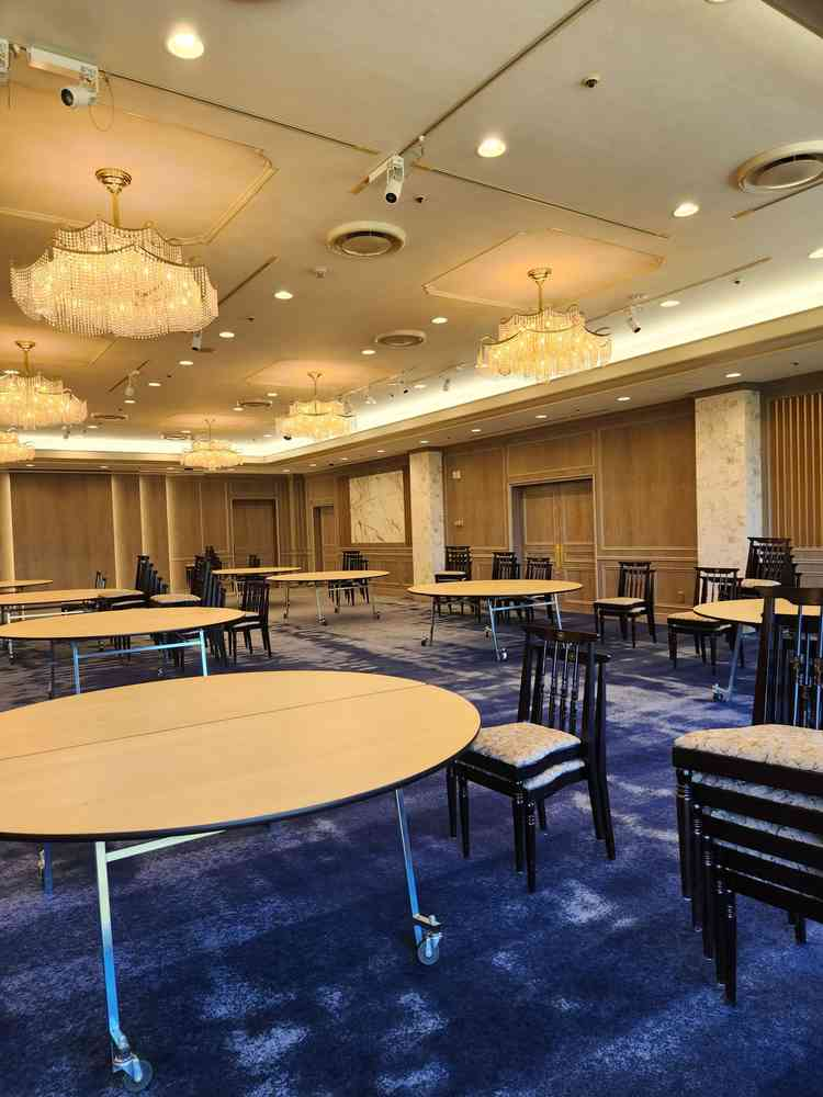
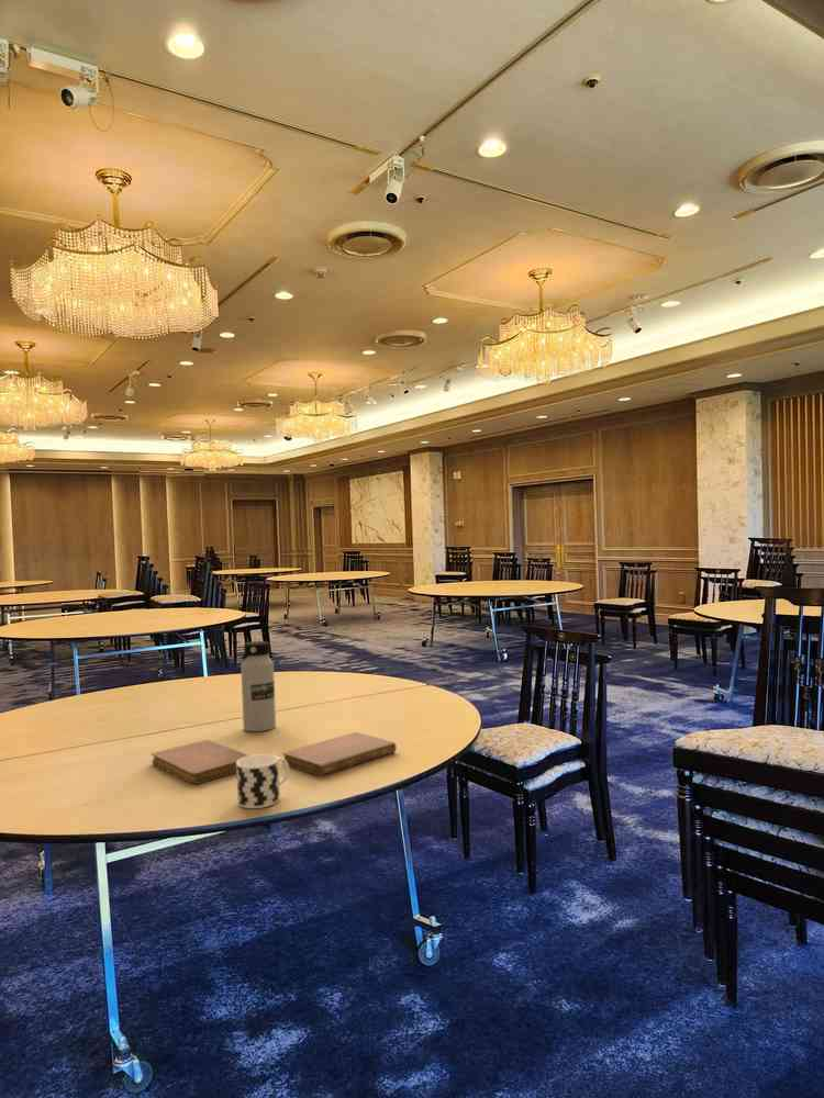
+ cup (264, 778)
+ notebook (339, 752)
+ water bottle (257, 685)
+ notebook (202, 759)
